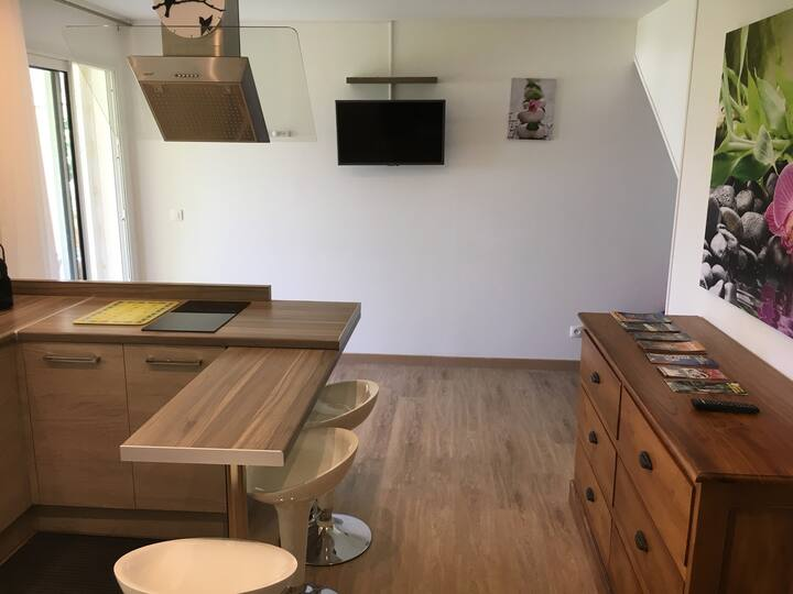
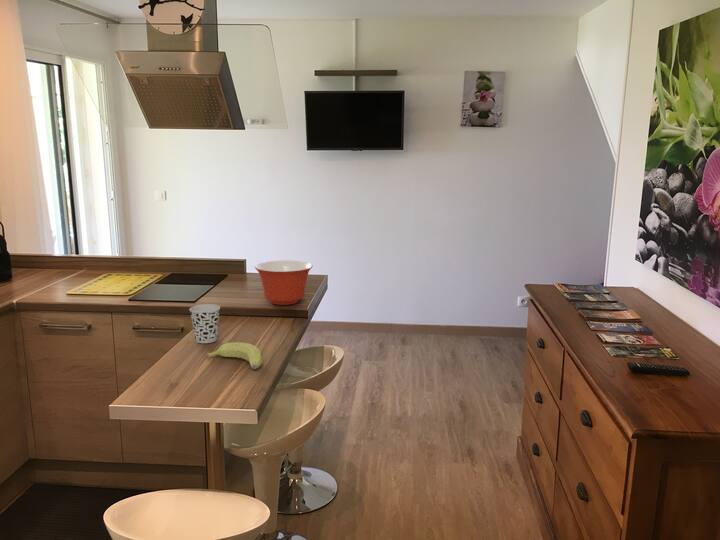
+ mixing bowl (284, 283)
+ banana (234, 354)
+ cup (205, 324)
